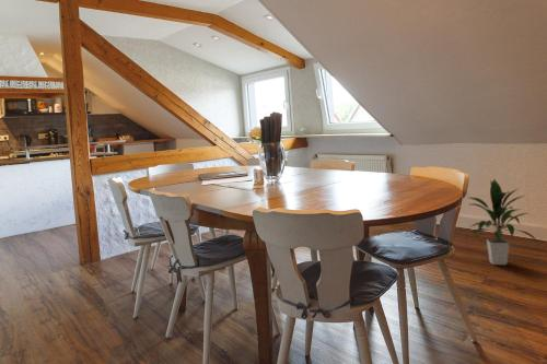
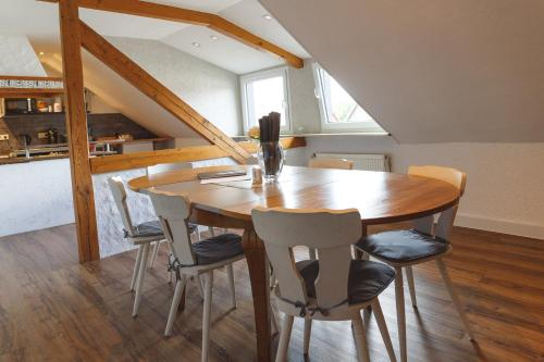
- indoor plant (501, 222)
